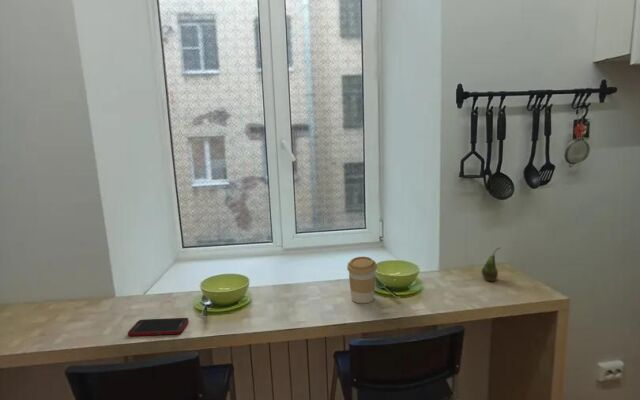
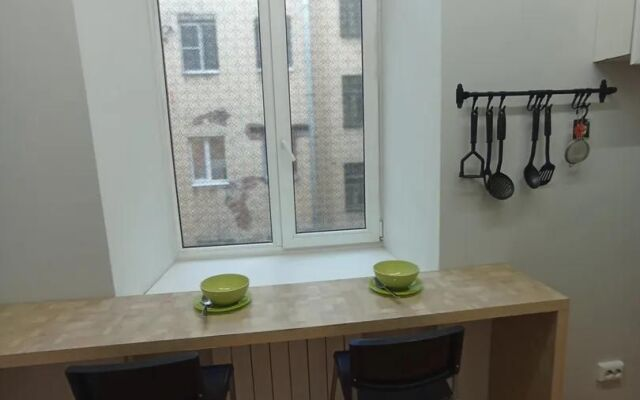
- cell phone (159, 326)
- fruit (490, 263)
- coffee cup (362, 279)
